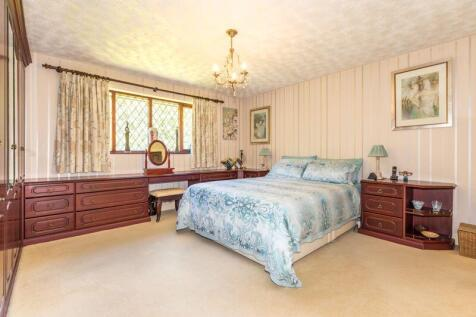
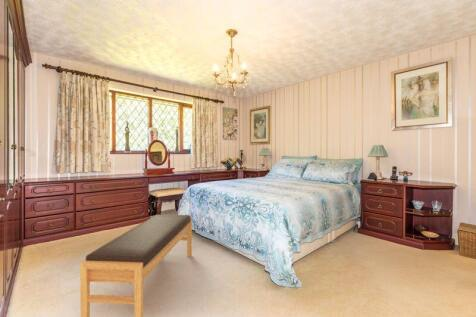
+ bench (151, 256)
